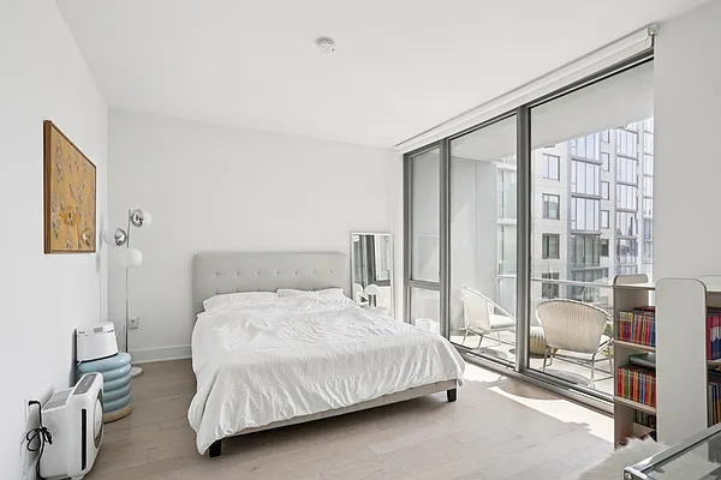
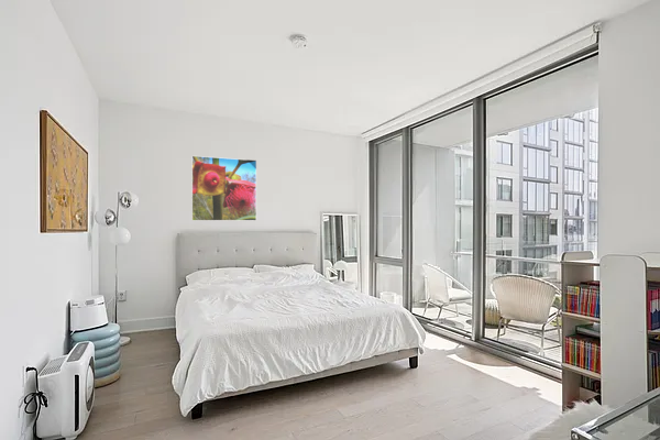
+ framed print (224, 189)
